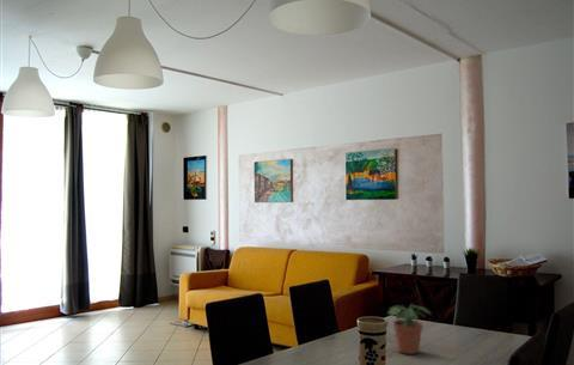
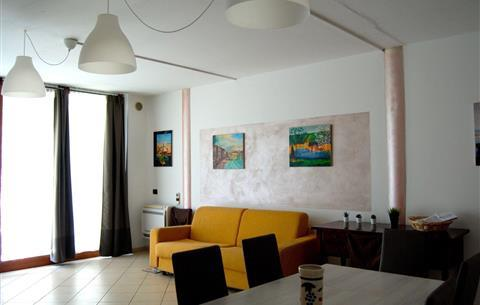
- potted plant (408, 328)
